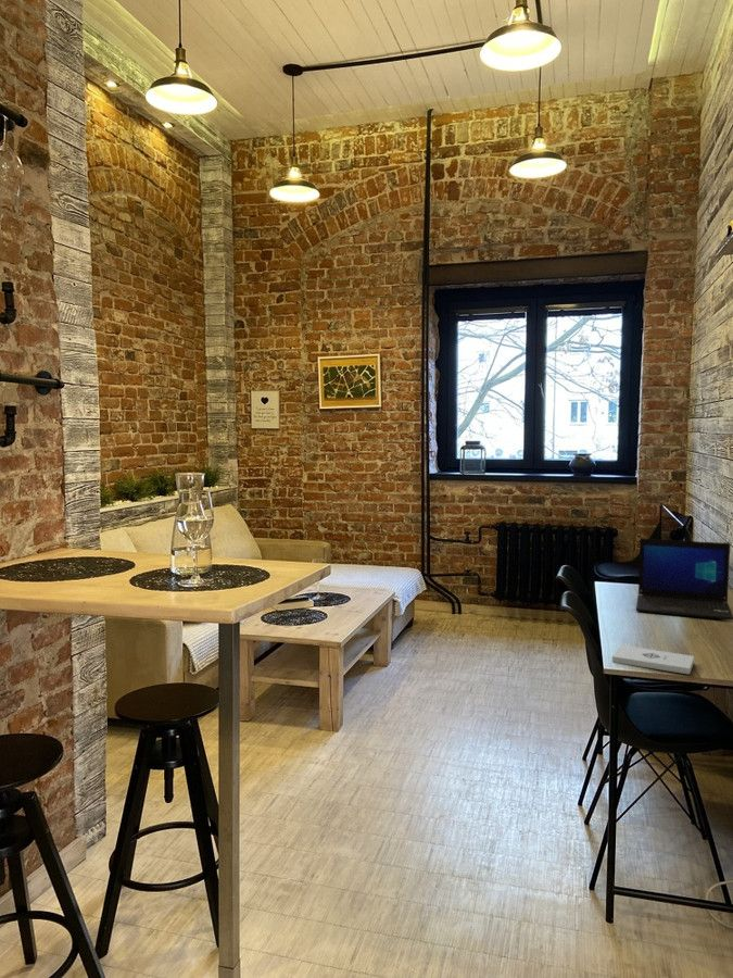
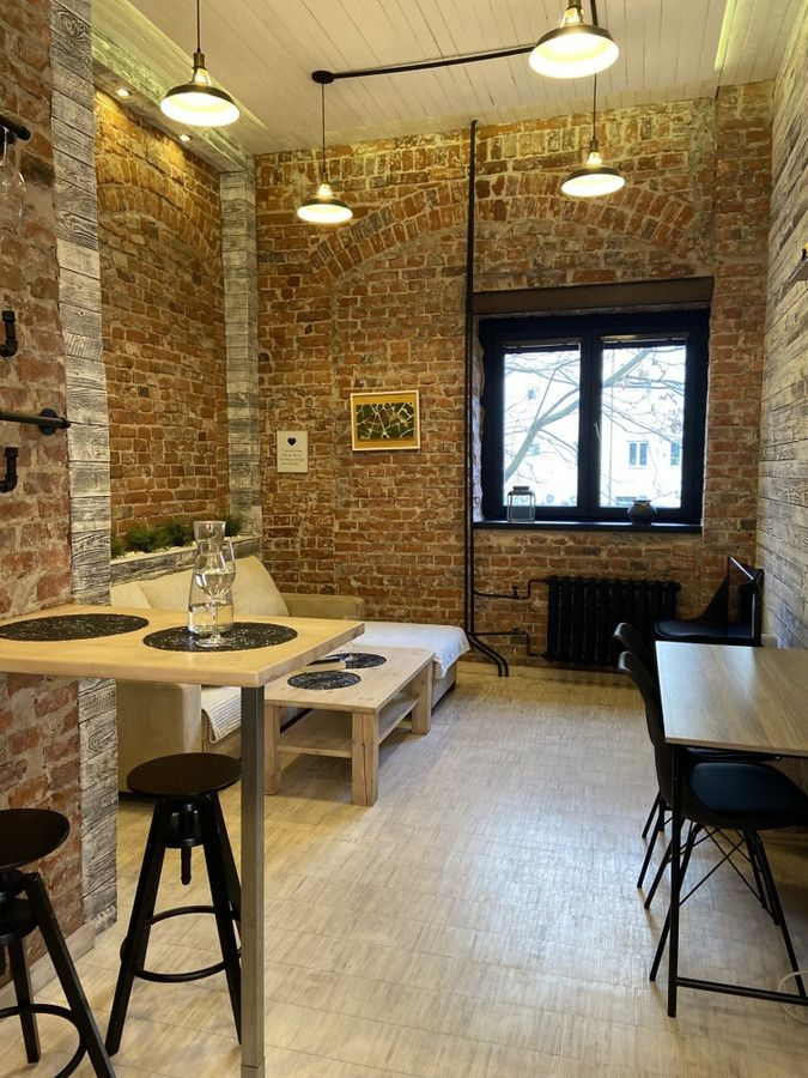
- notepad (653, 659)
- laptop (683, 576)
